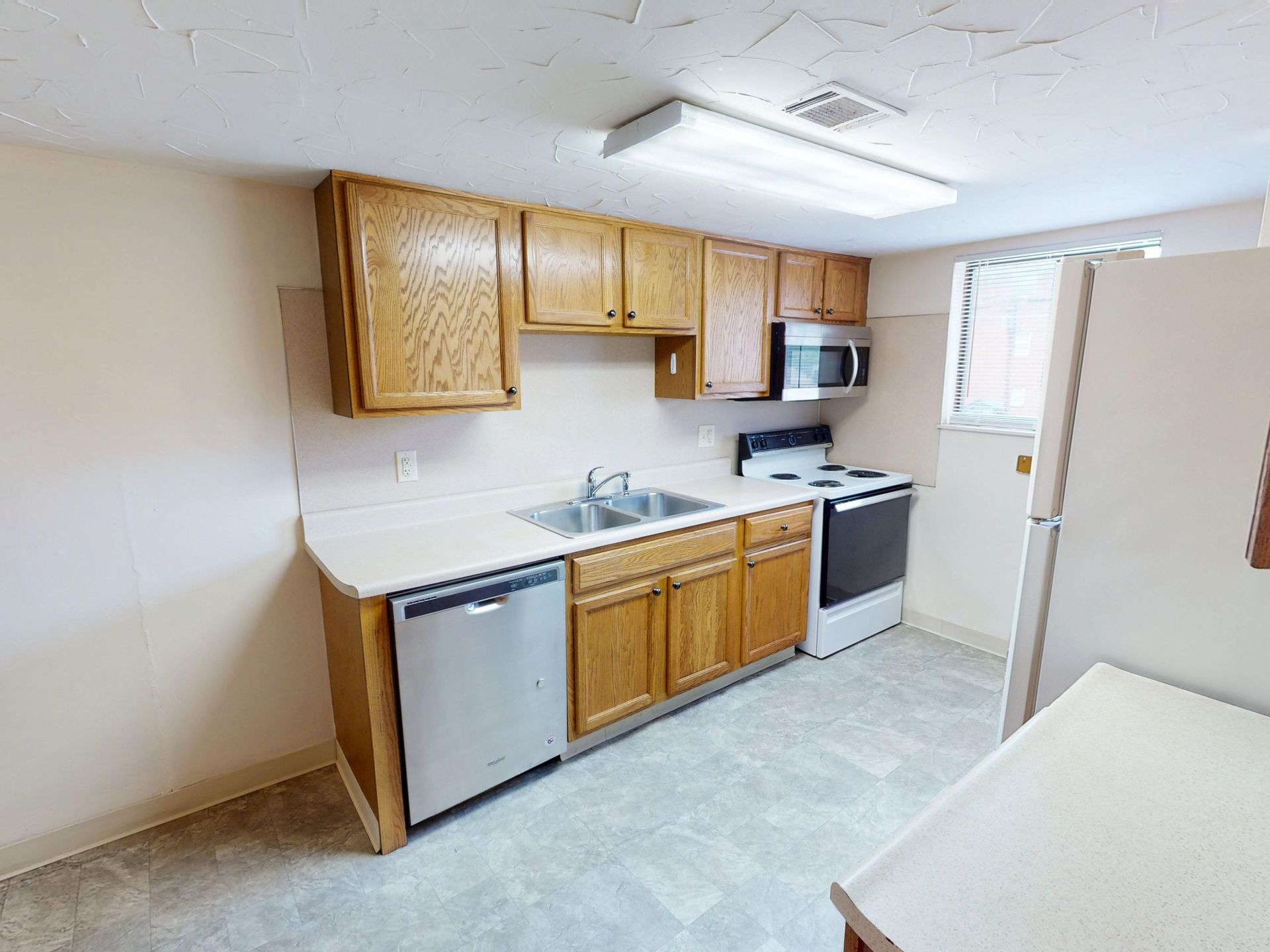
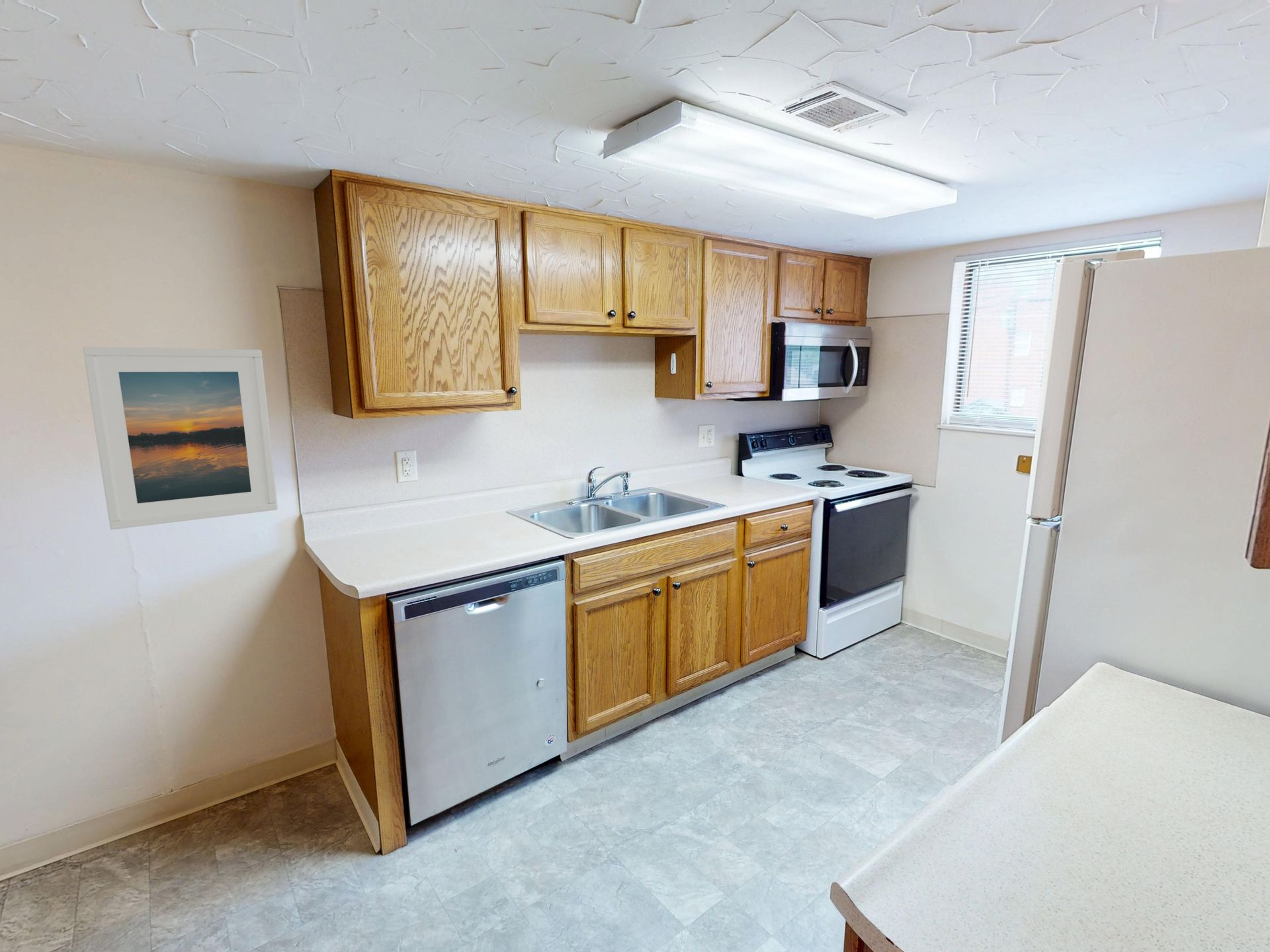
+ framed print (189, 435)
